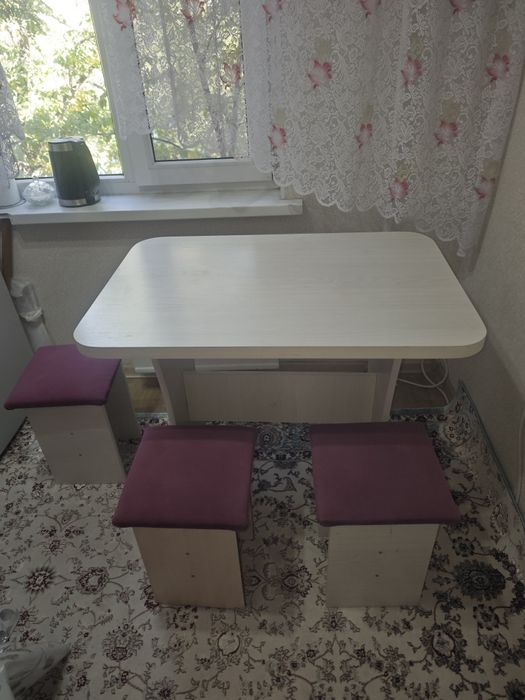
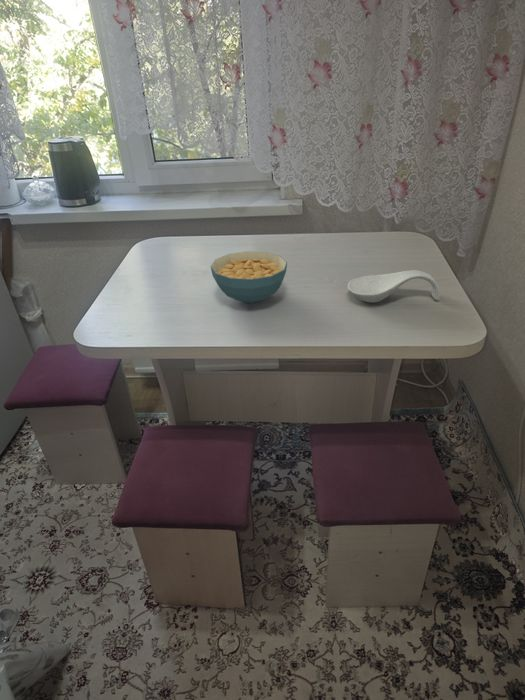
+ cereal bowl (249, 281)
+ spoon rest (393, 285)
